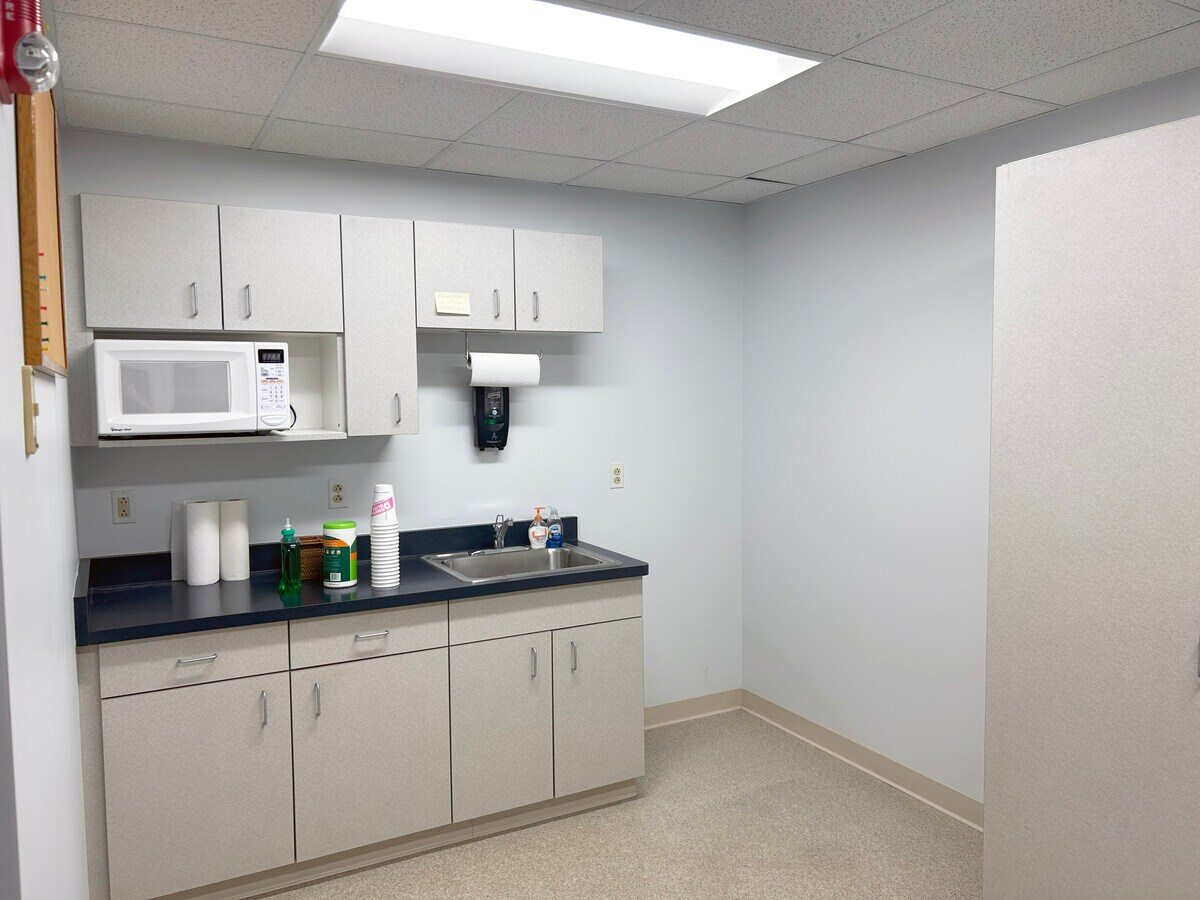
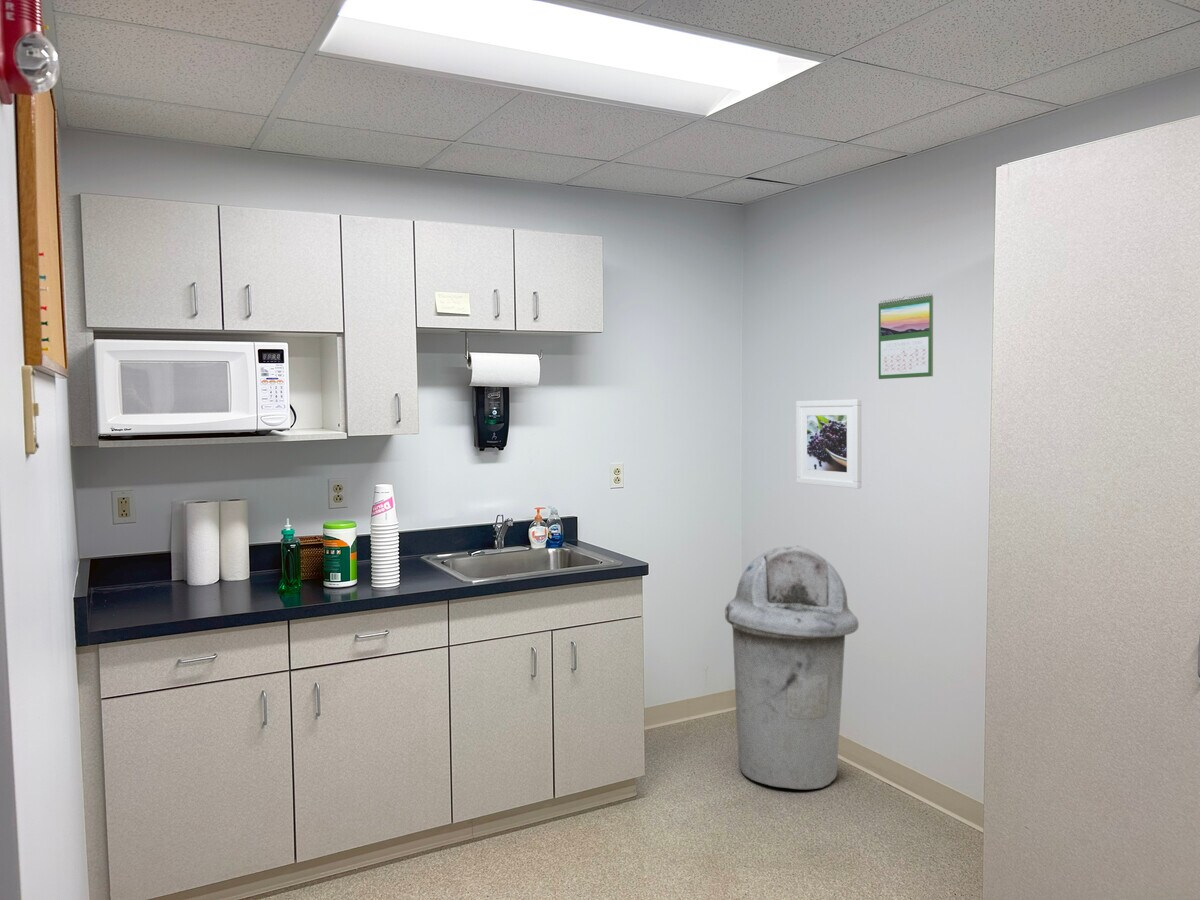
+ trash can (789, 658)
+ calendar (904, 336)
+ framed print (827, 443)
